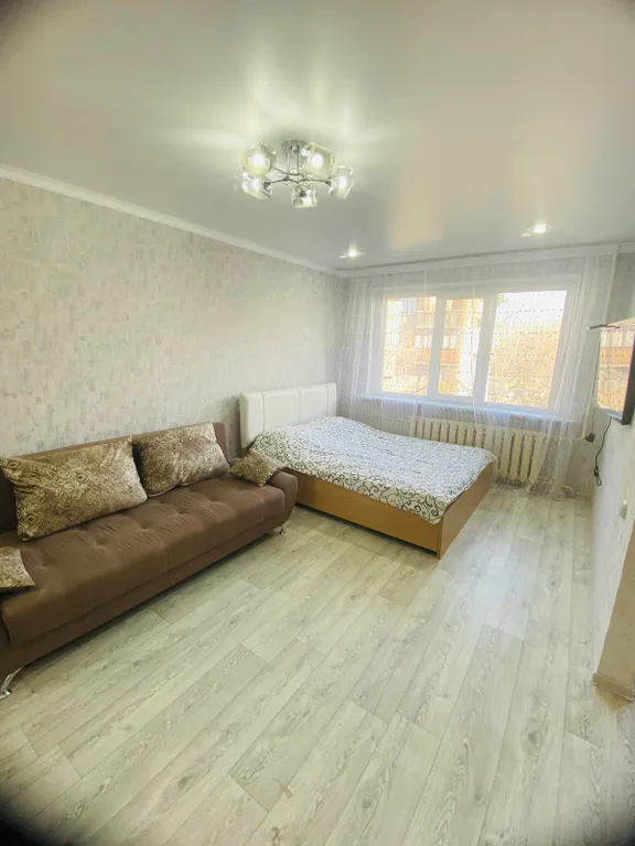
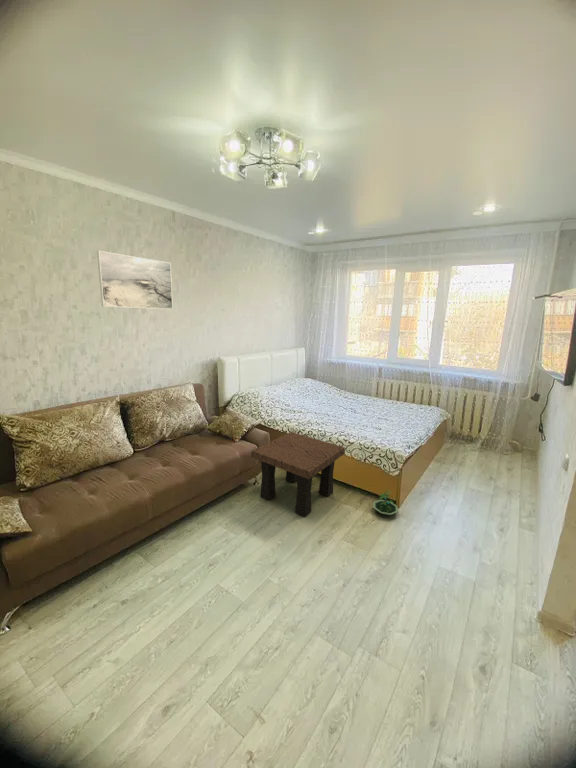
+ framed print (138, 283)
+ side table (298, 472)
+ terrarium (386, 494)
